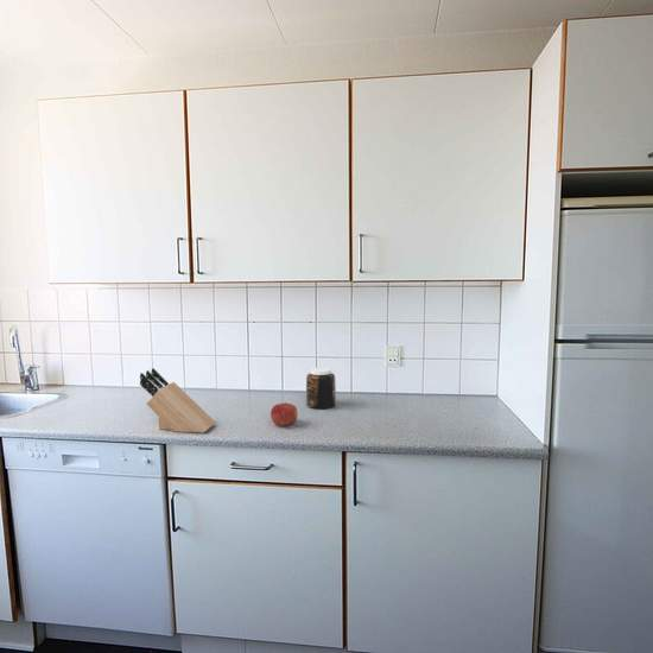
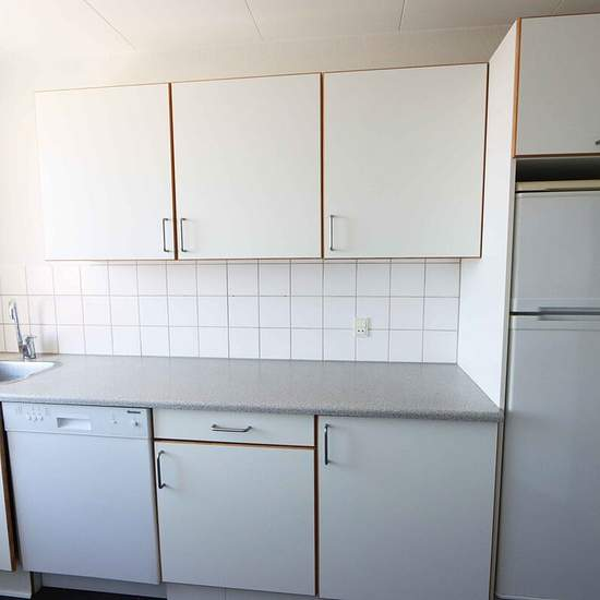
- knife block (176, 399)
- fruit (284, 413)
- jar (321, 387)
